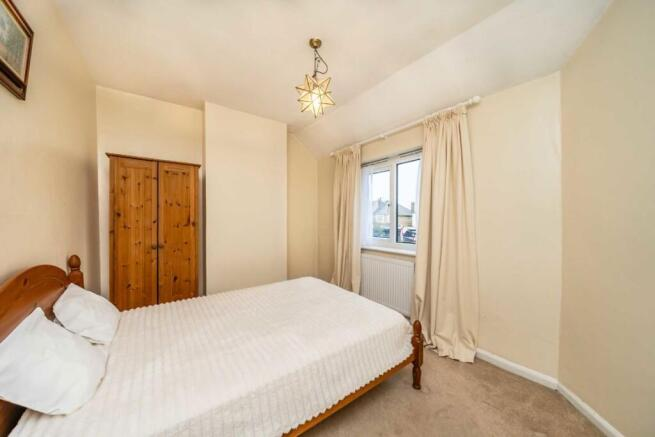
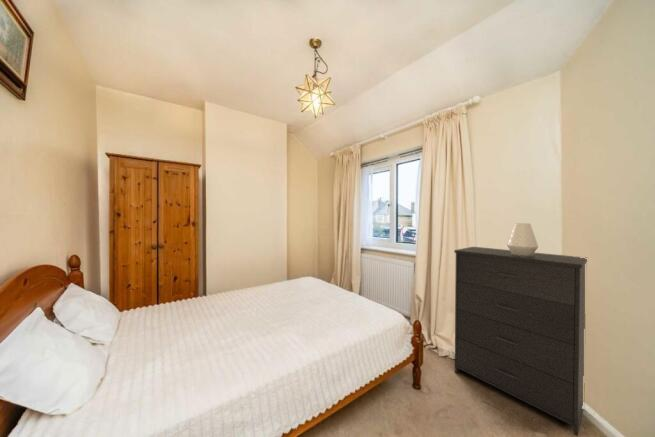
+ vase (522, 238)
+ dresser (513, 320)
